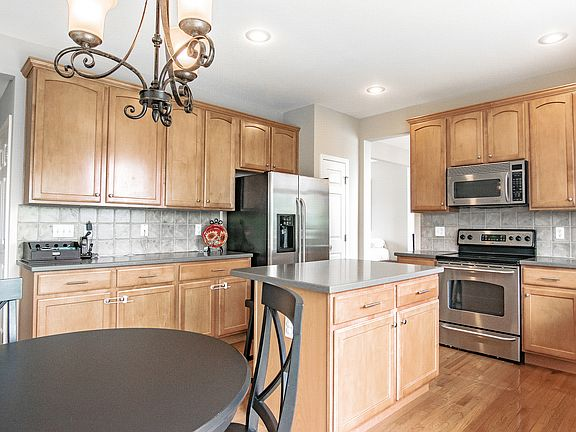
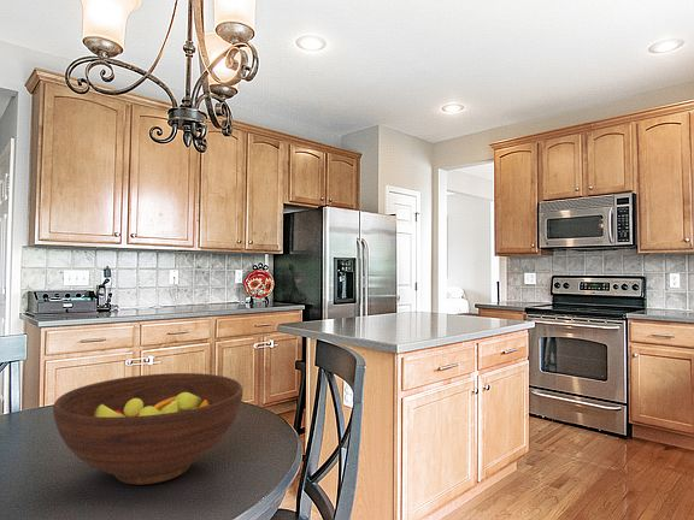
+ fruit bowl (153, 431)
